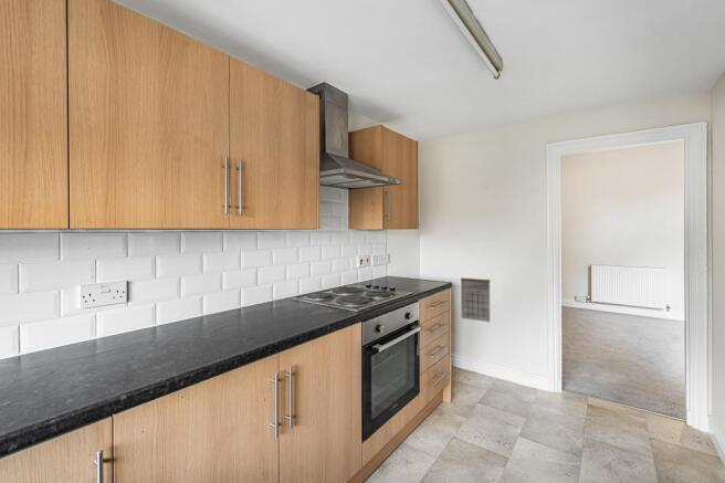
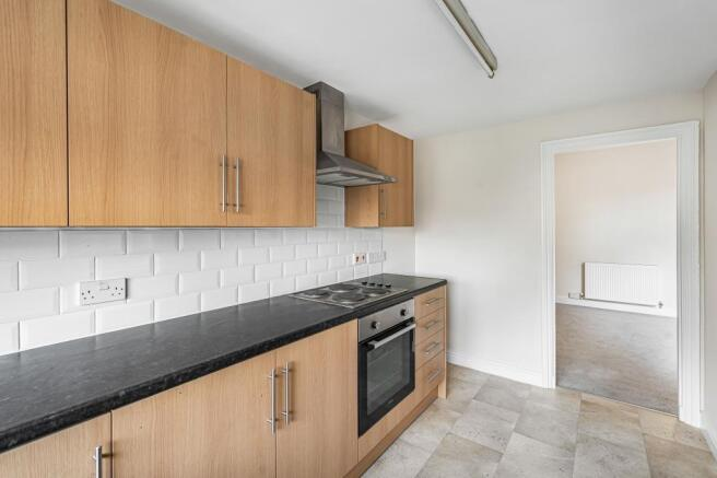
- calendar (474, 294)
